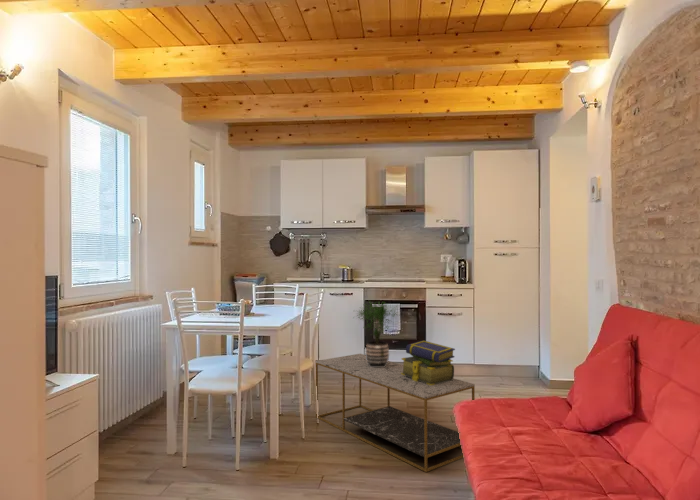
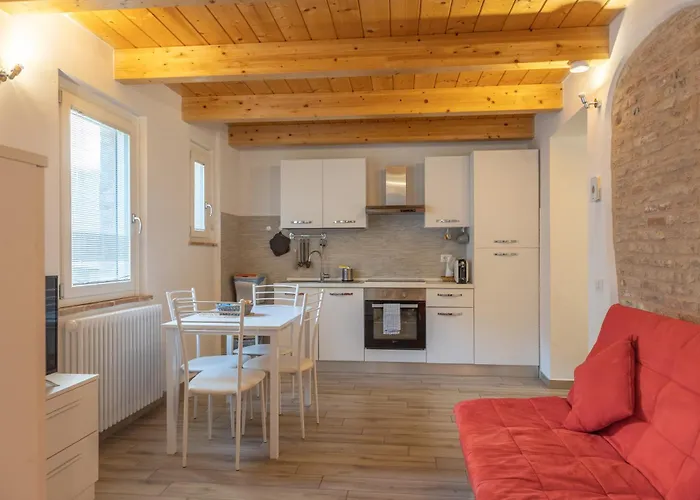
- coffee table (388, 402)
- stack of books (429, 361)
- potted plant (375, 332)
